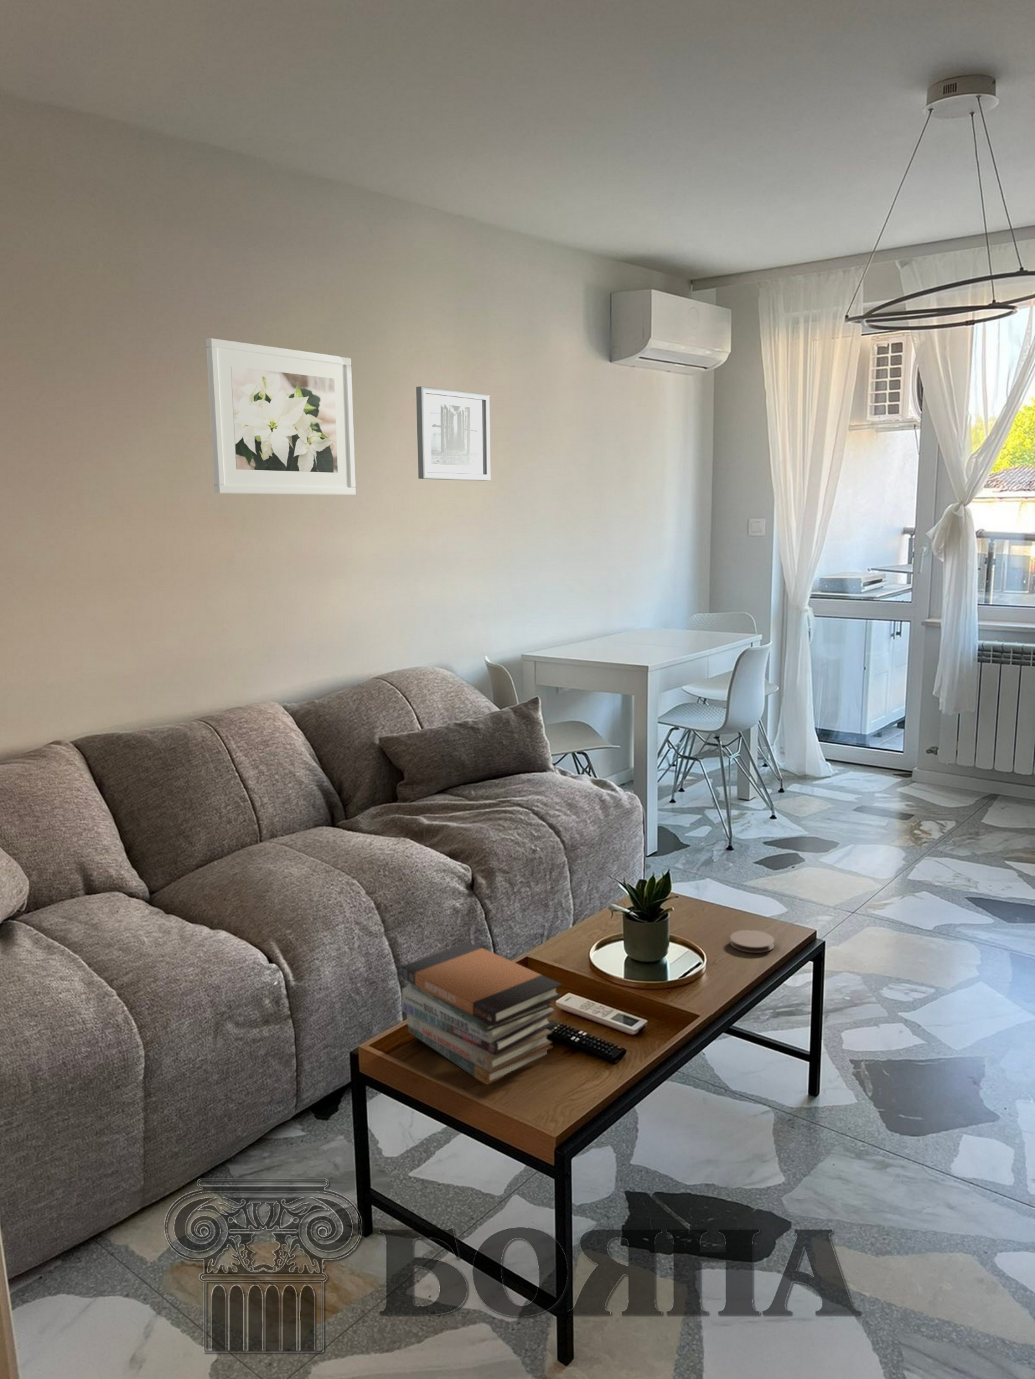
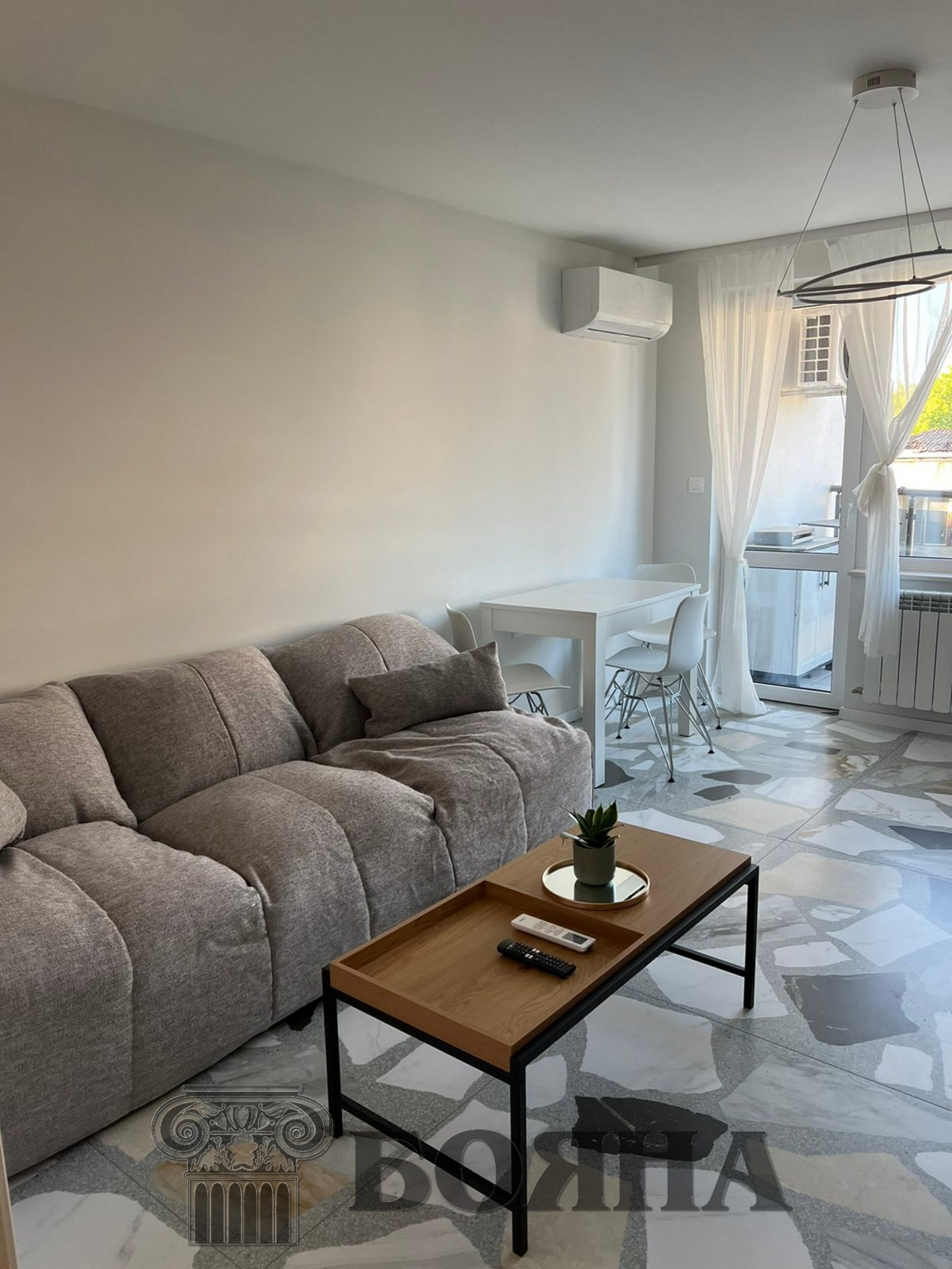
- wall art (454, 435)
- coaster (751, 941)
- book stack (478, 1010)
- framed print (286, 422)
